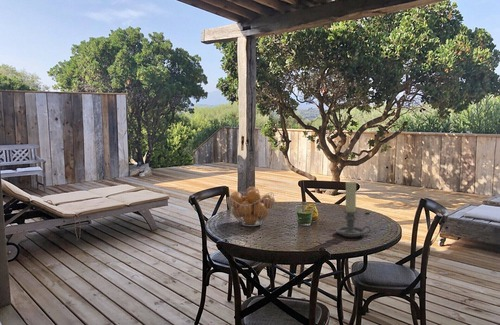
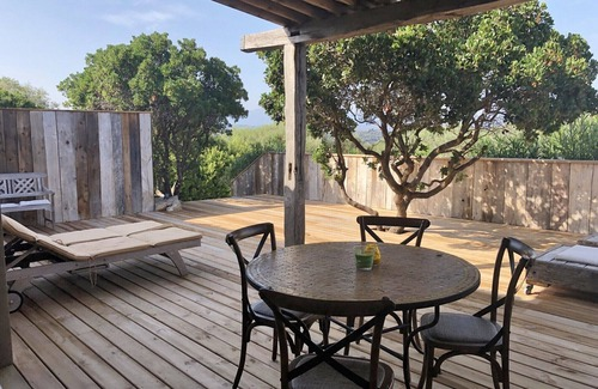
- candle holder (353, 207)
- fruit basket (251, 205)
